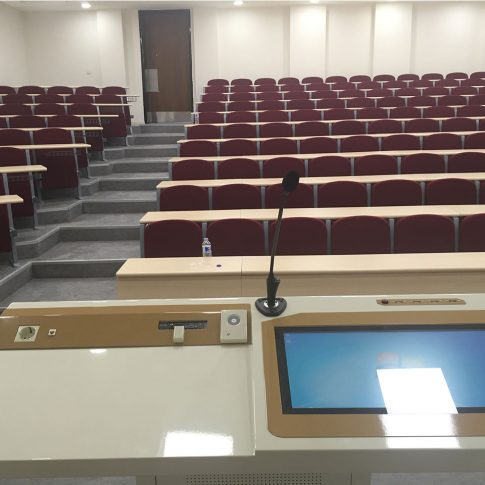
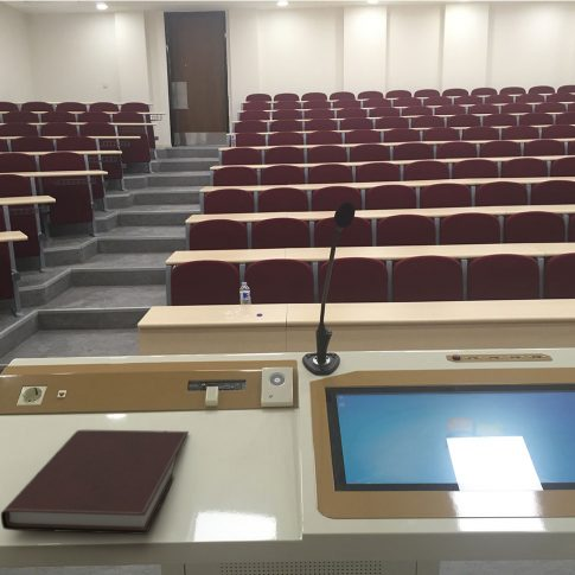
+ notebook (106, 474)
